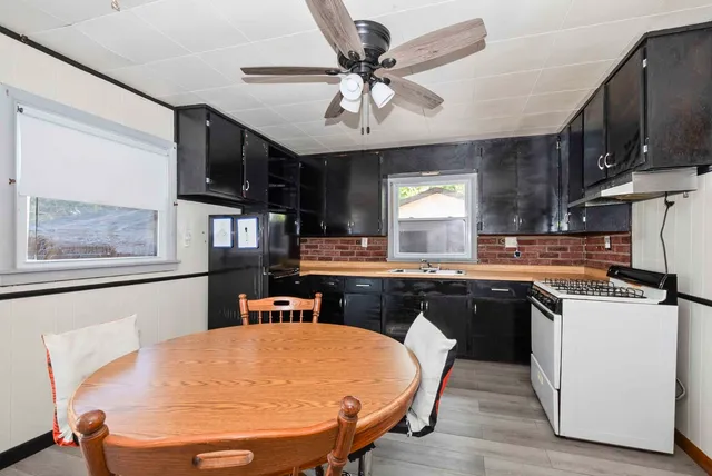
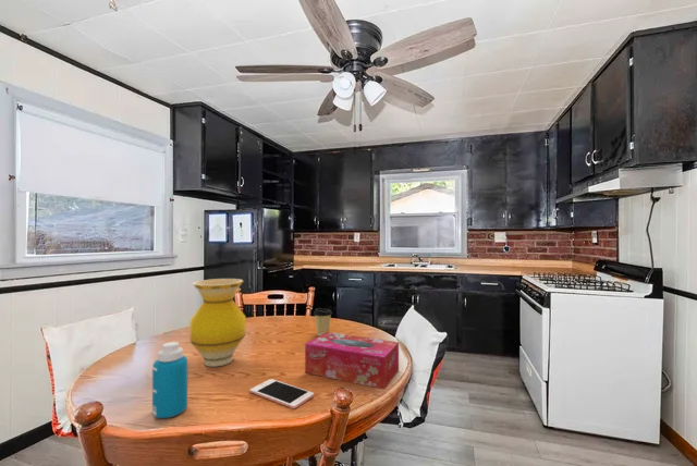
+ coffee cup (322, 321)
+ bottle (170, 377)
+ vase (218, 321)
+ cell phone (281, 392)
+ tissue box (352, 357)
